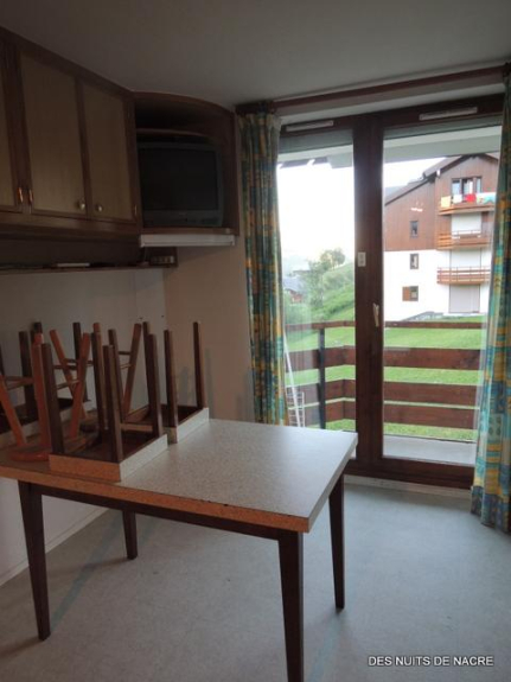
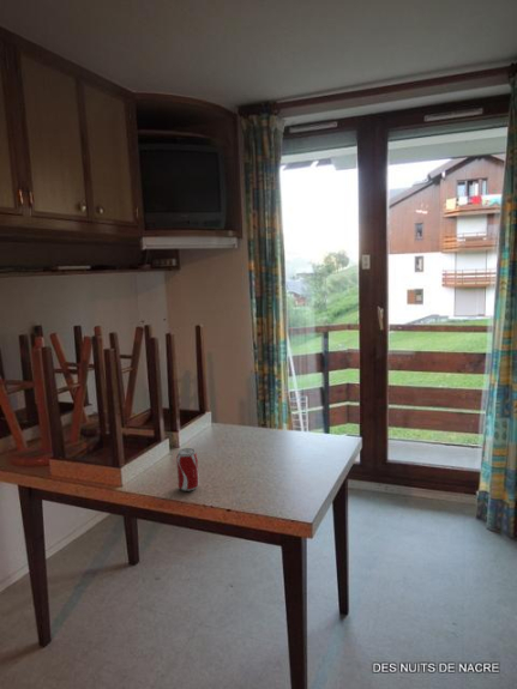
+ beverage can (187, 469)
